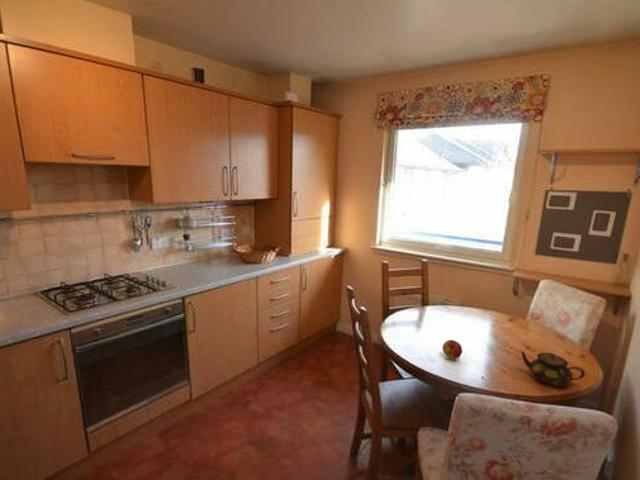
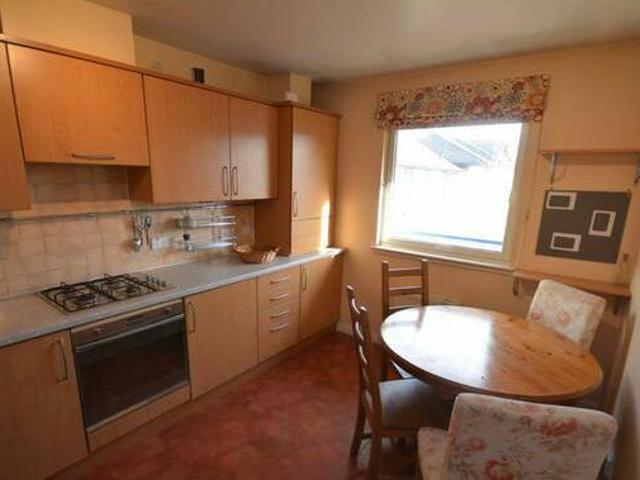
- teapot (550, 366)
- apple (452, 349)
